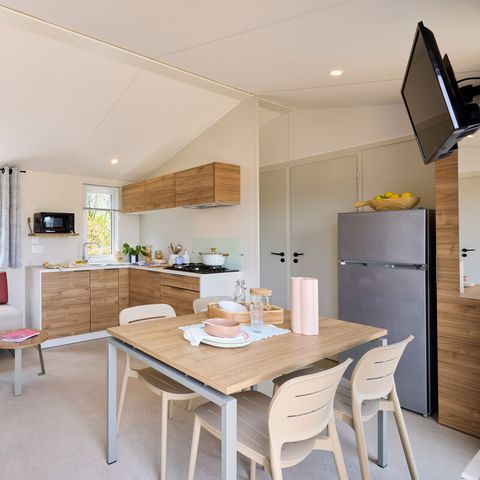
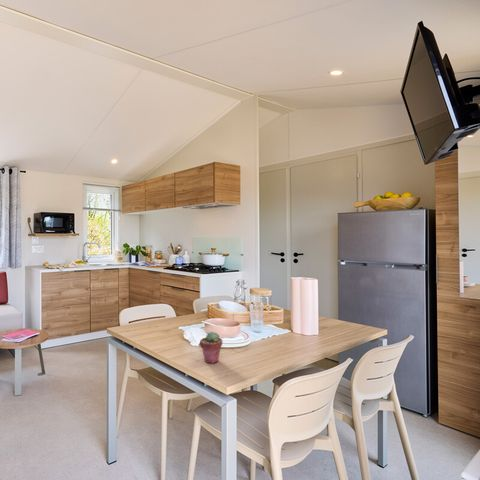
+ potted succulent (211, 346)
